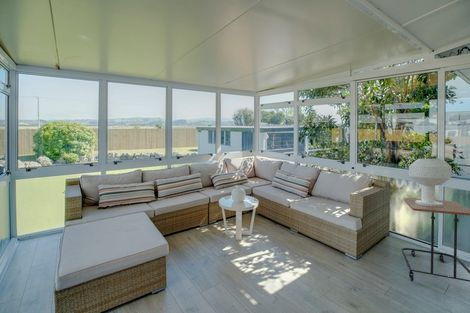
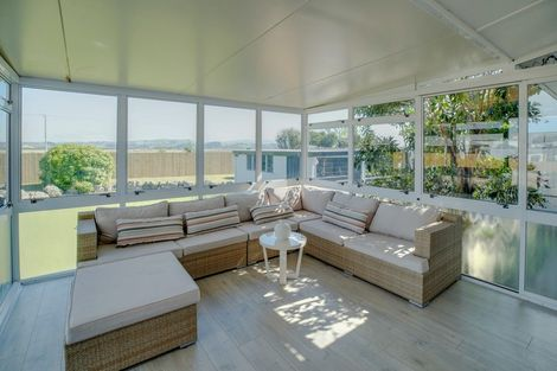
- table lamp (429, 181)
- side table (433, 238)
